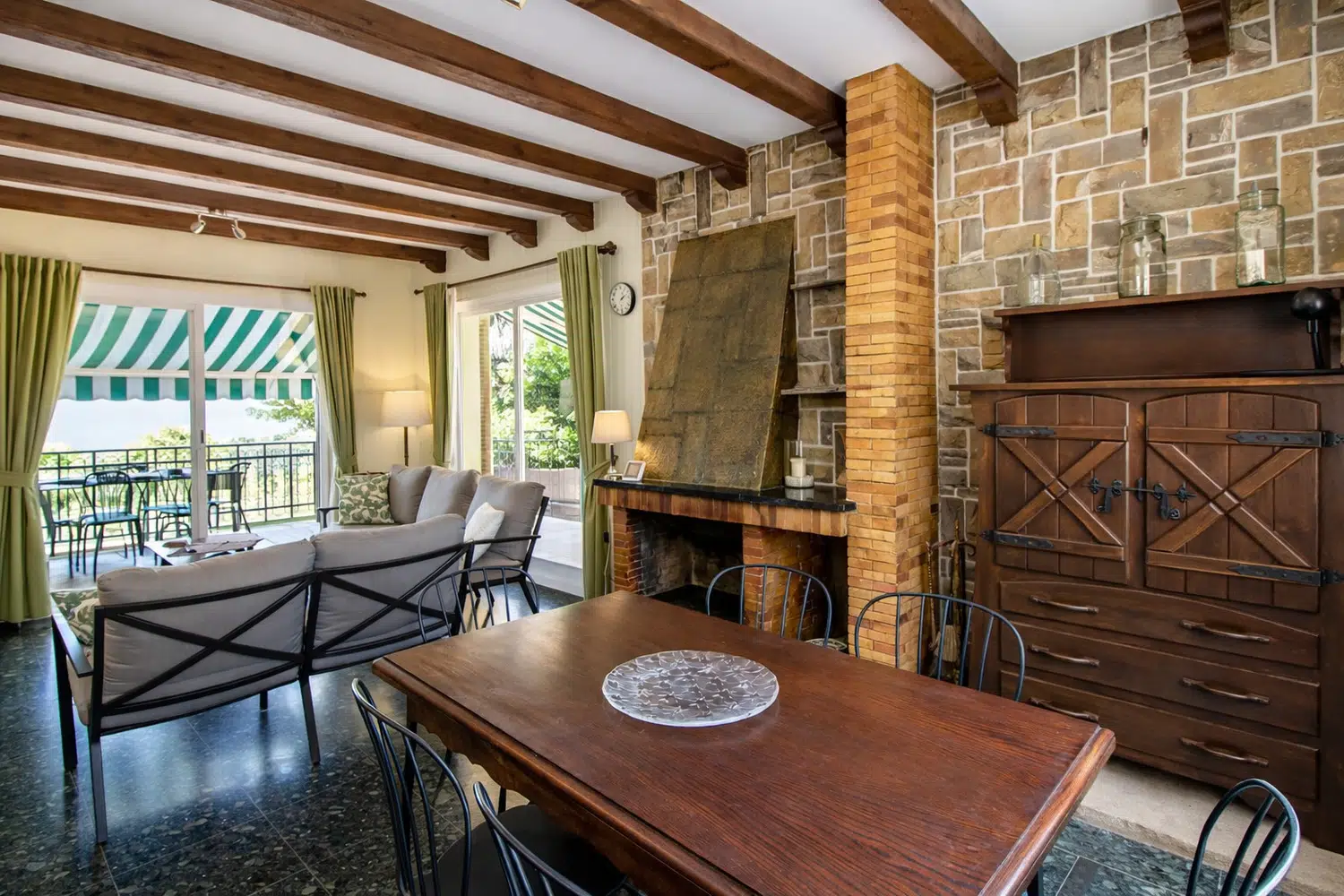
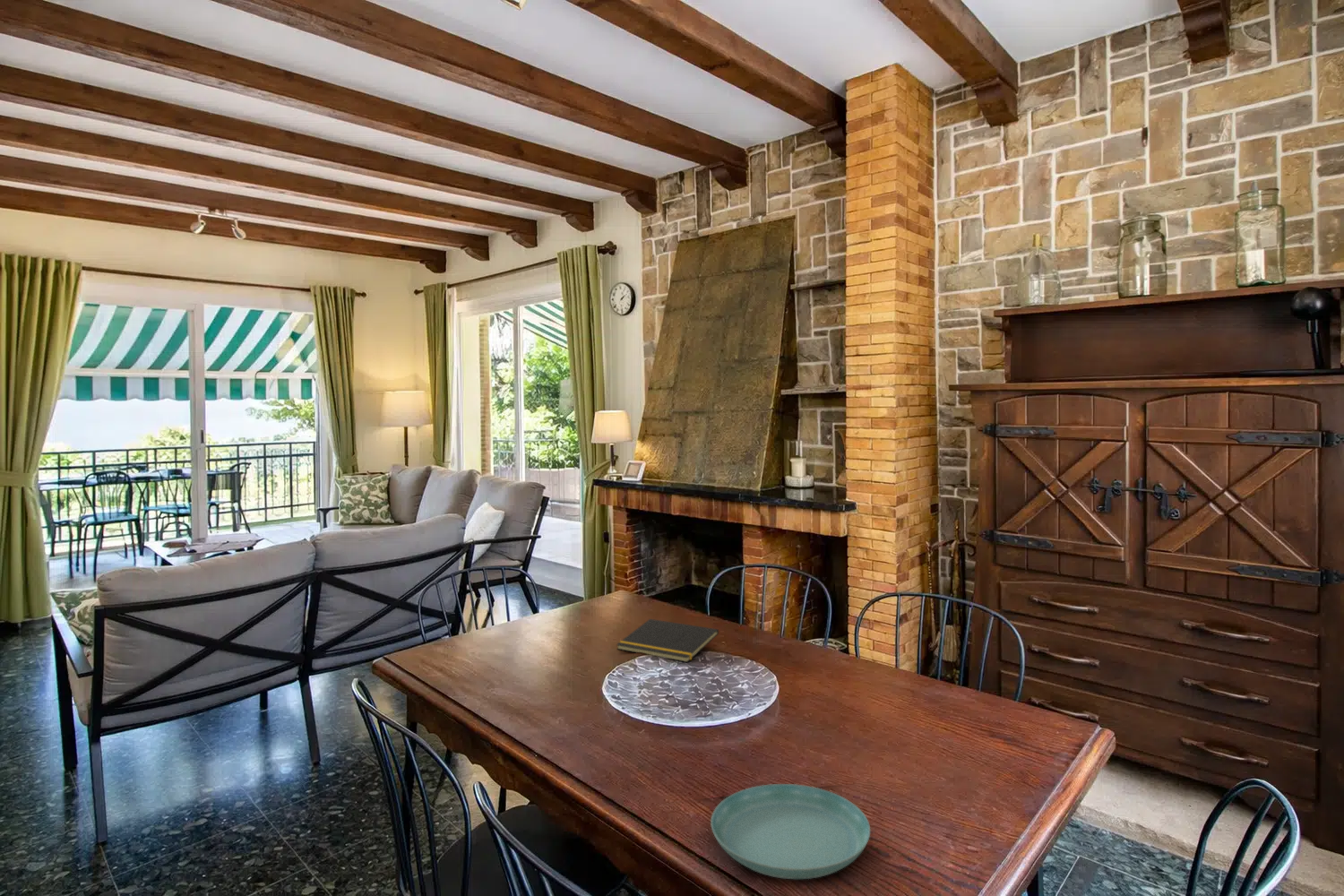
+ notepad (668, 639)
+ saucer (789, 831)
